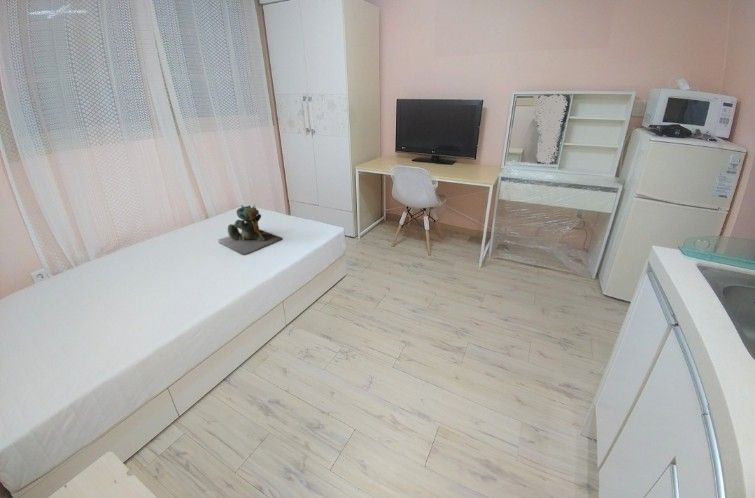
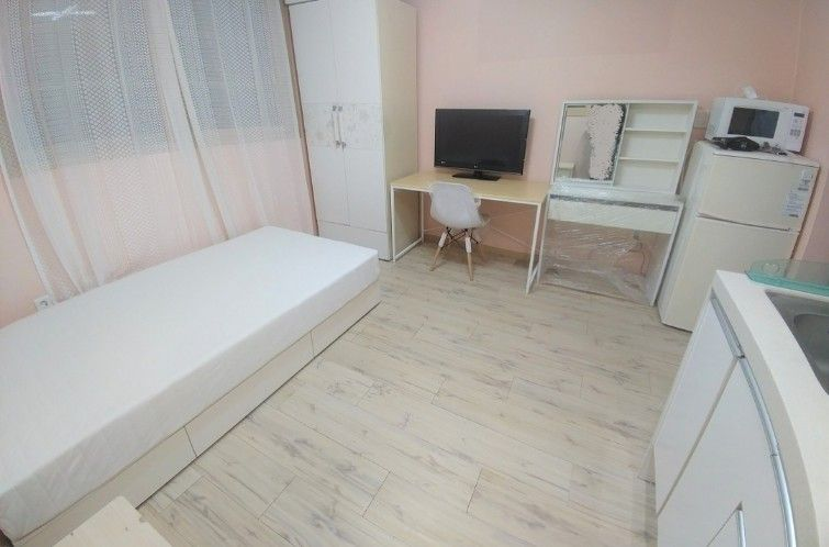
- stuffed toy (247, 222)
